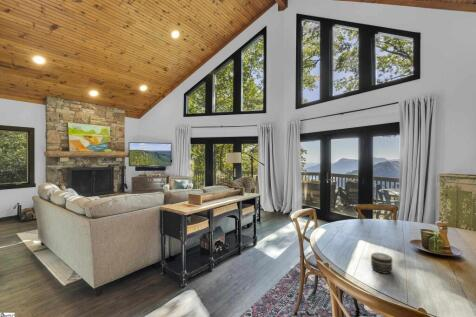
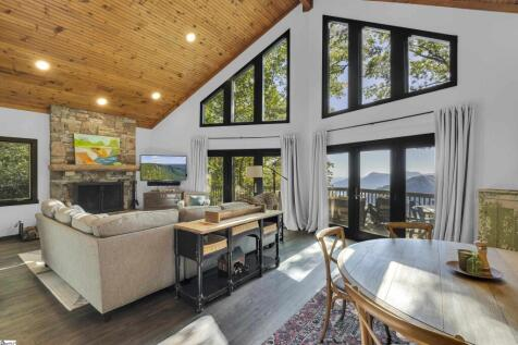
- jar (381, 262)
